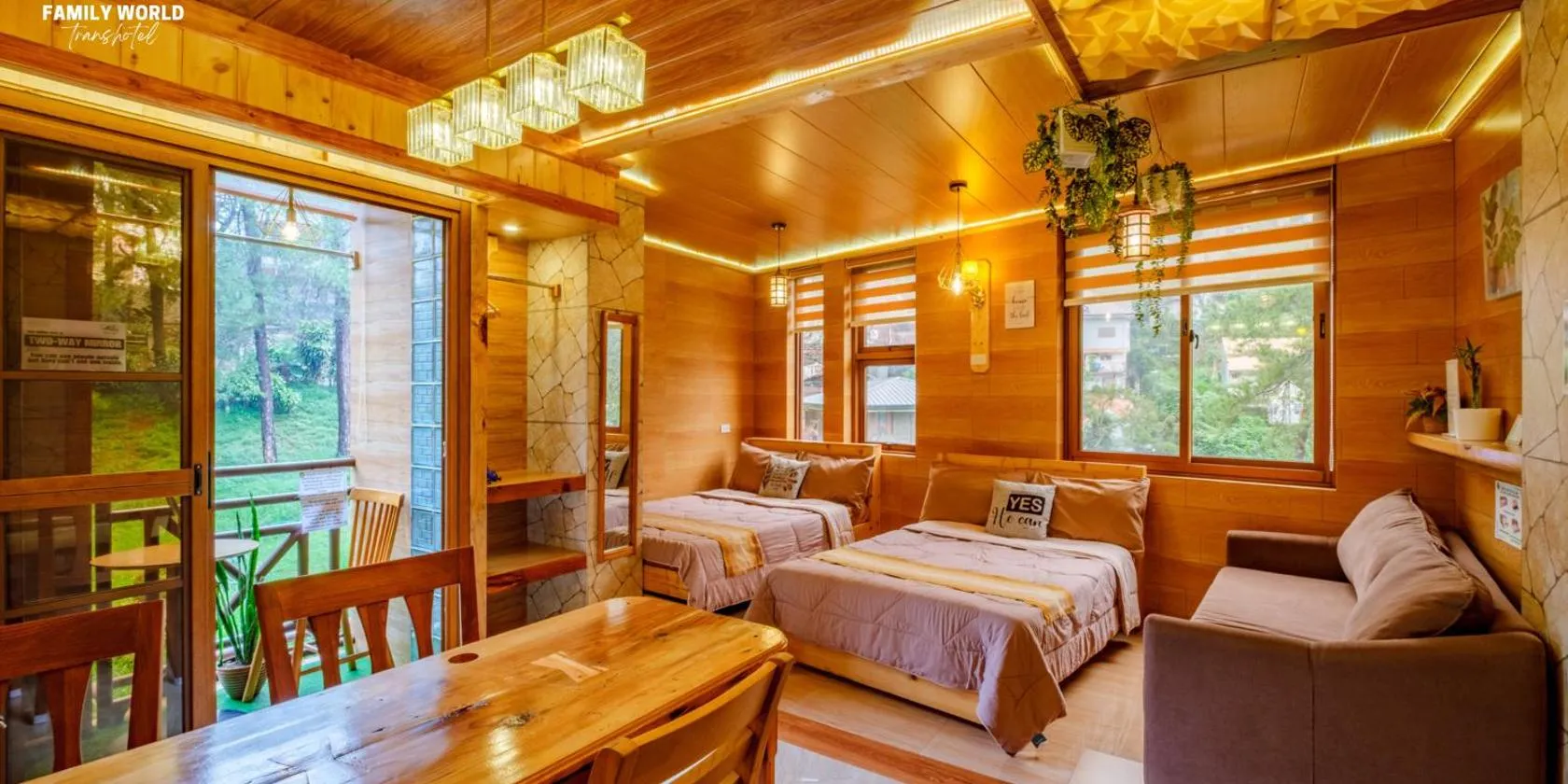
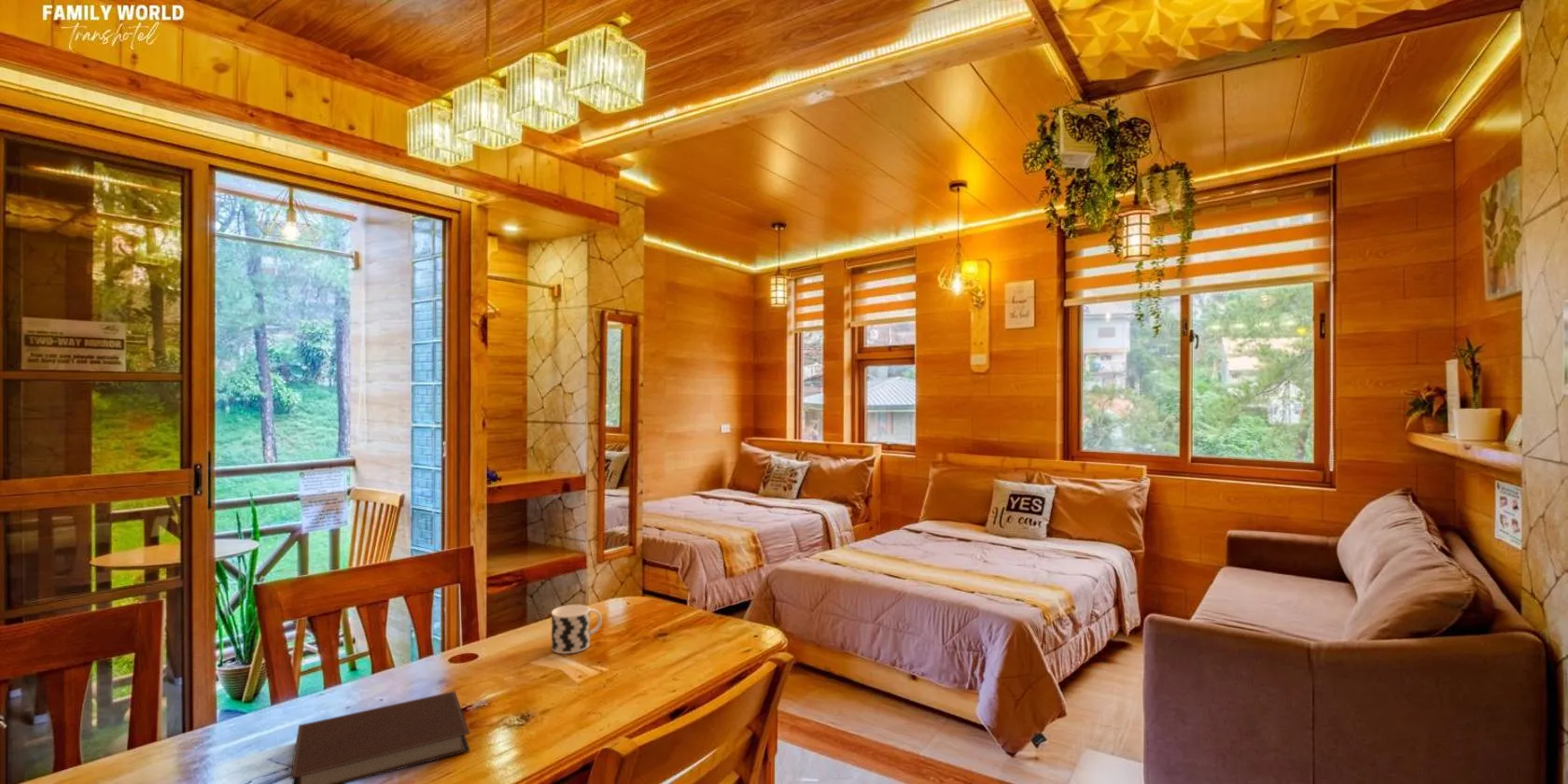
+ notebook (383, 736)
+ cup (577, 627)
